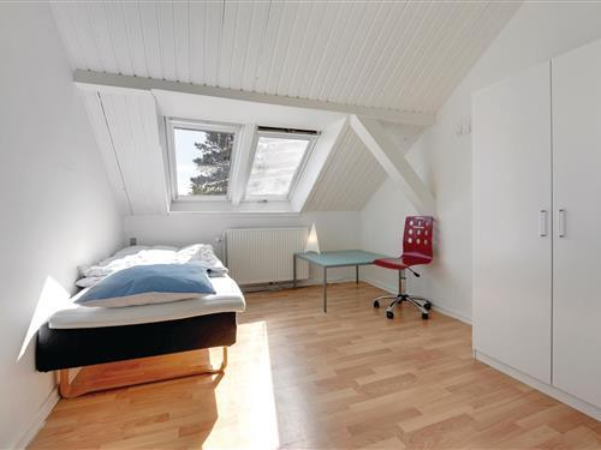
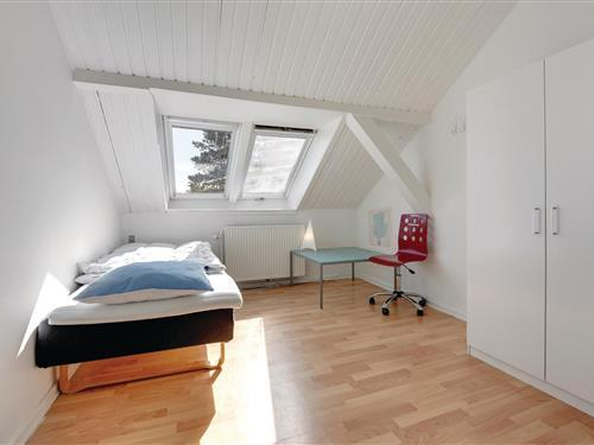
+ wall art (379, 228)
